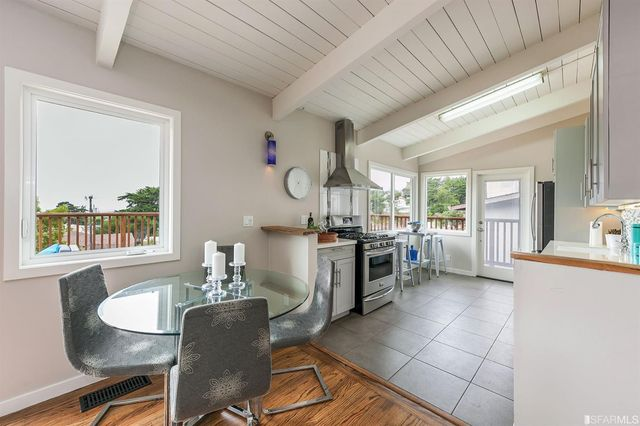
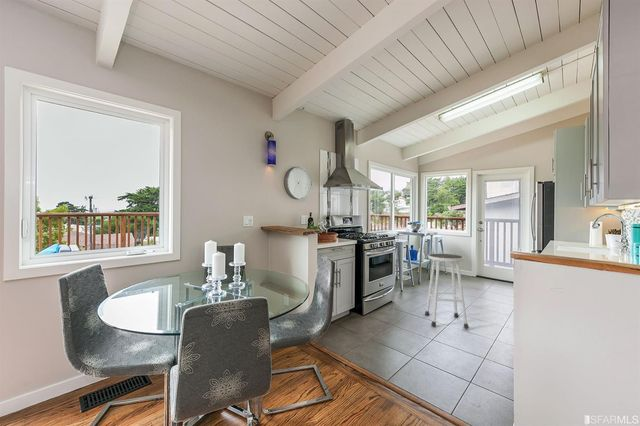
+ stool (445, 292)
